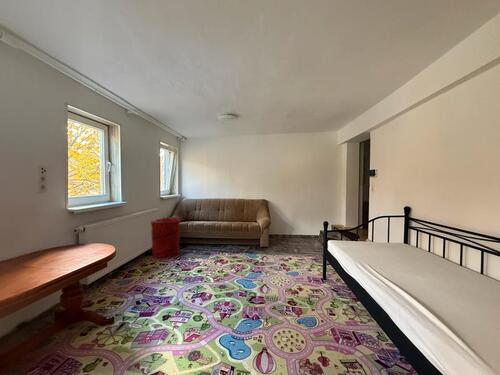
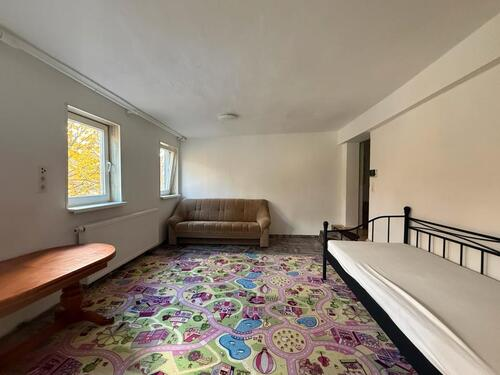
- laundry hamper (165, 236)
